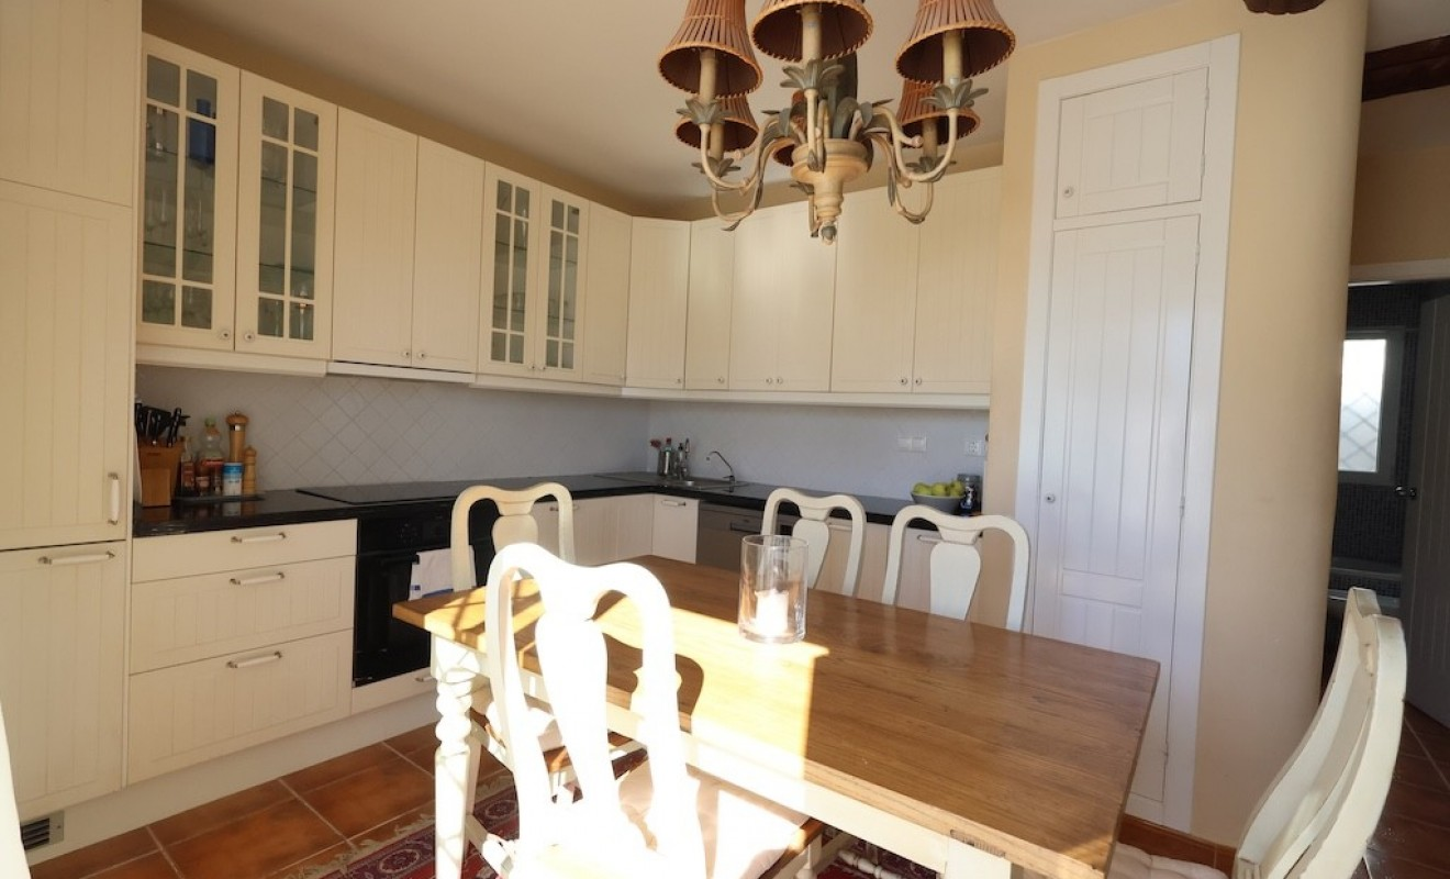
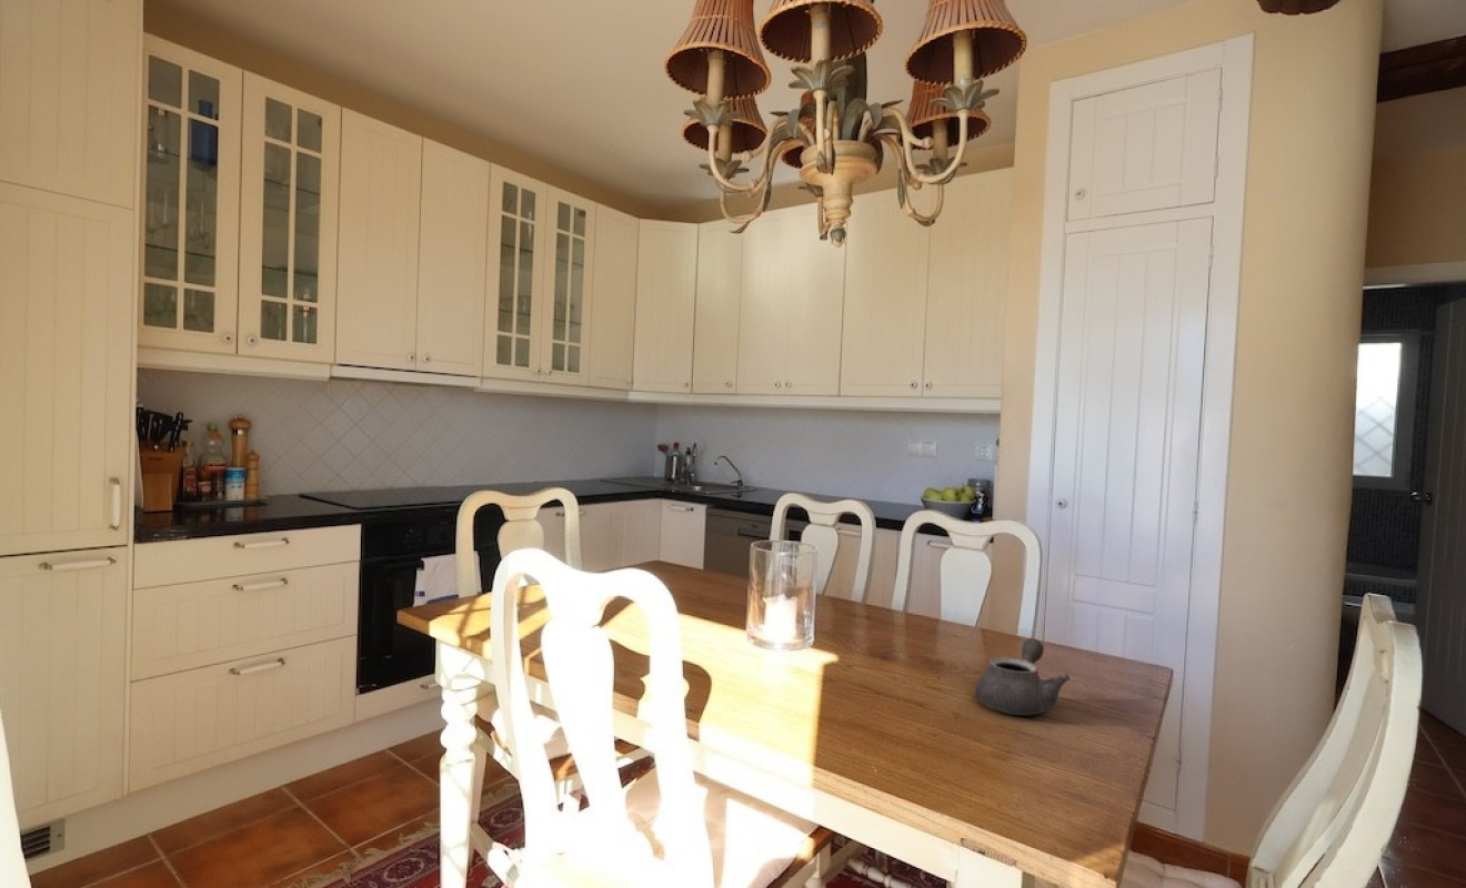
+ teapot (1023, 675)
